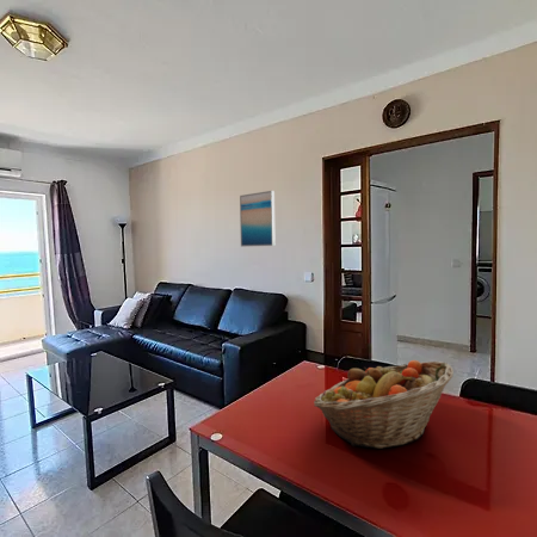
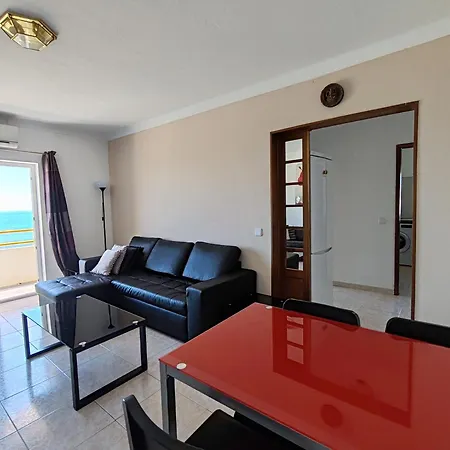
- fruit basket (383, 394)
- wall art (257, 220)
